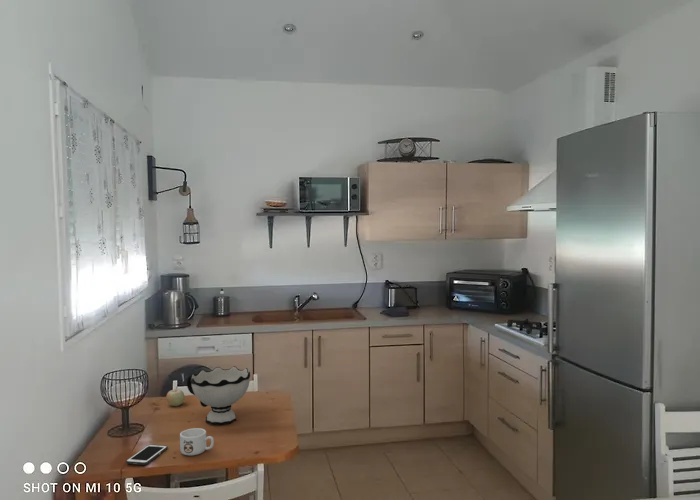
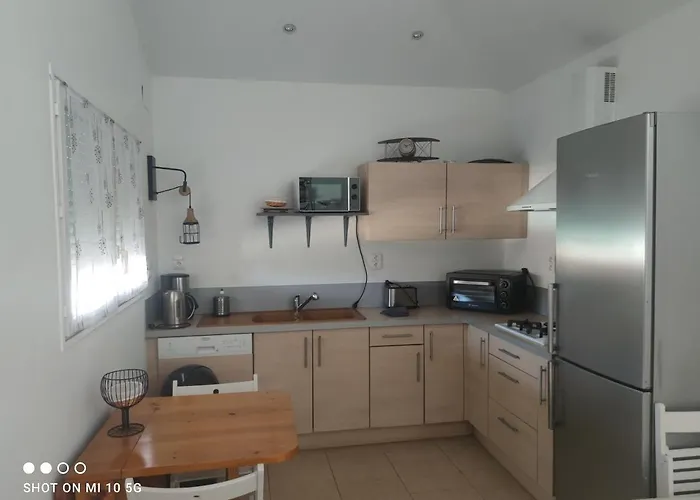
- mug (197, 442)
- fruit (175, 396)
- bowl (215, 395)
- cell phone (147, 454)
